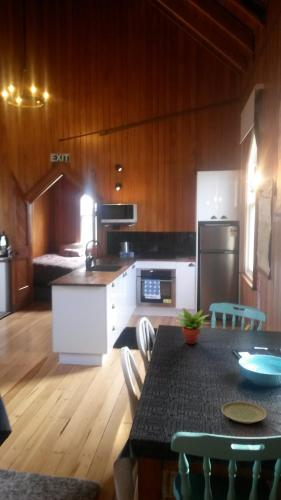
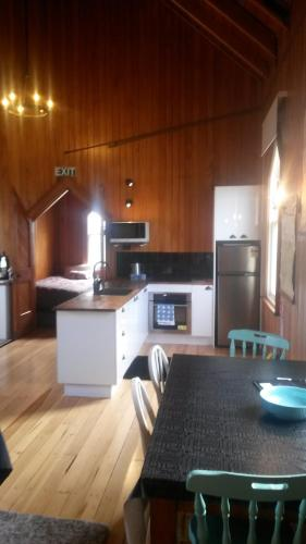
- plate (243, 413)
- succulent plant (192, 326)
